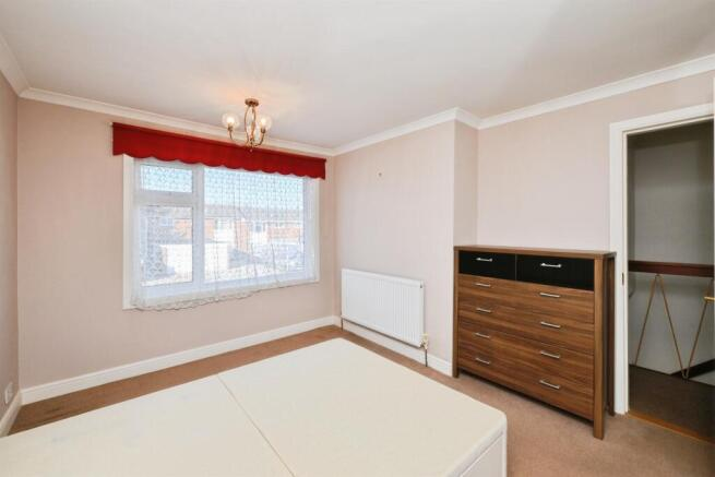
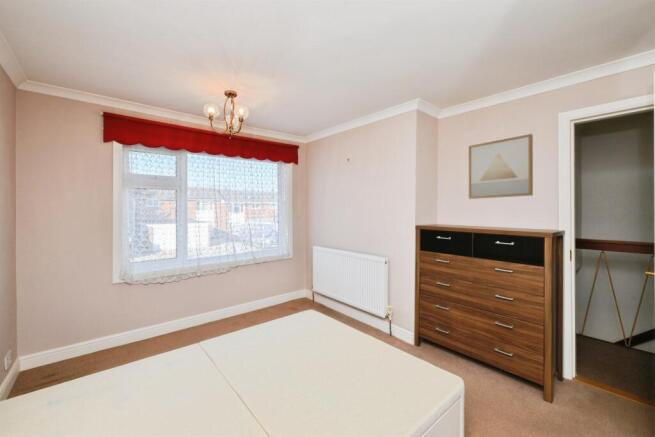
+ wall art (498, 168)
